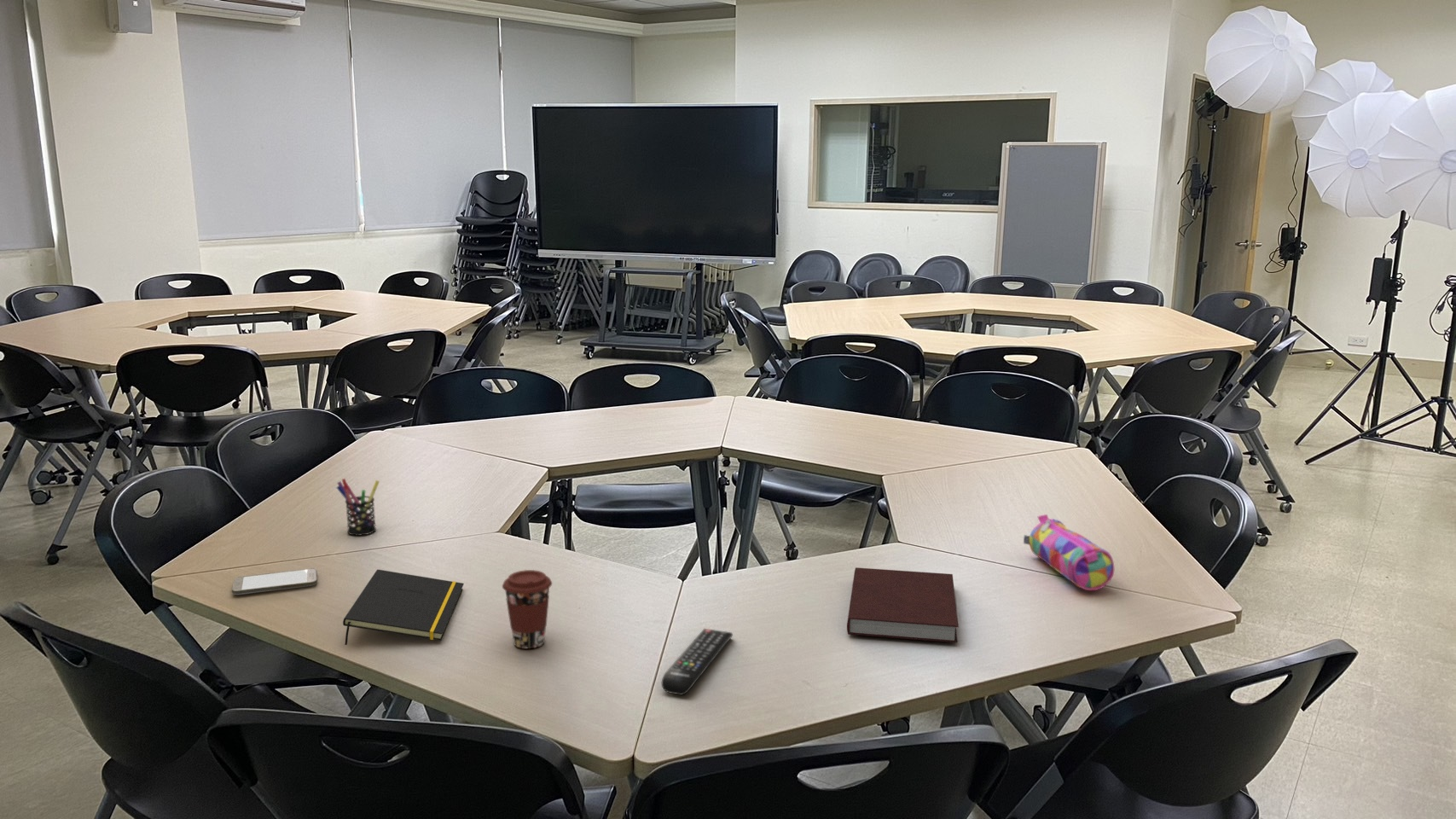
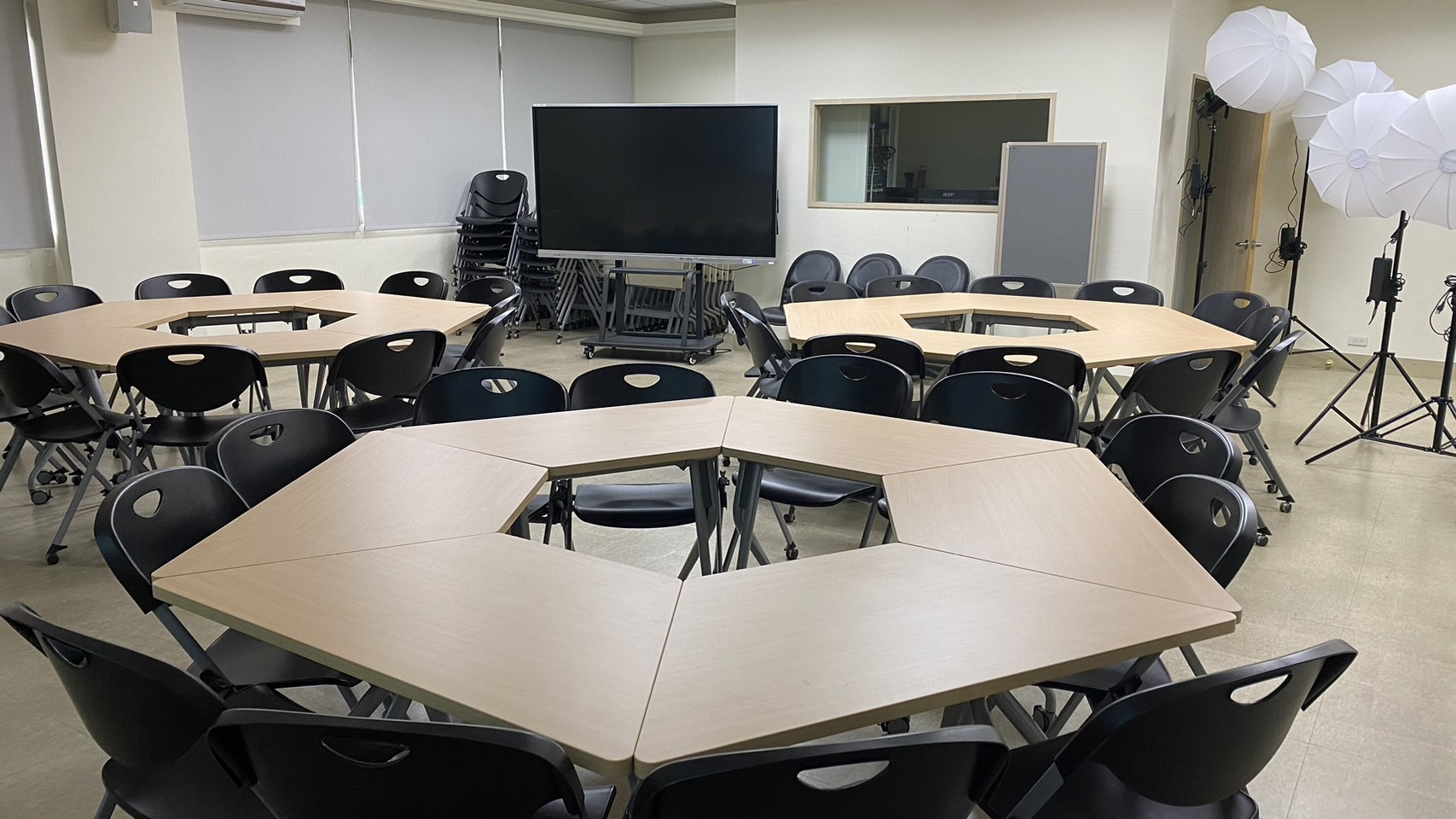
- notepad (407, 602)
- notebook (902, 602)
- coffee cup (528, 609)
- remote control (699, 658)
- smartphone (276, 581)
- pen holder (359, 505)
- pencil case (1068, 552)
